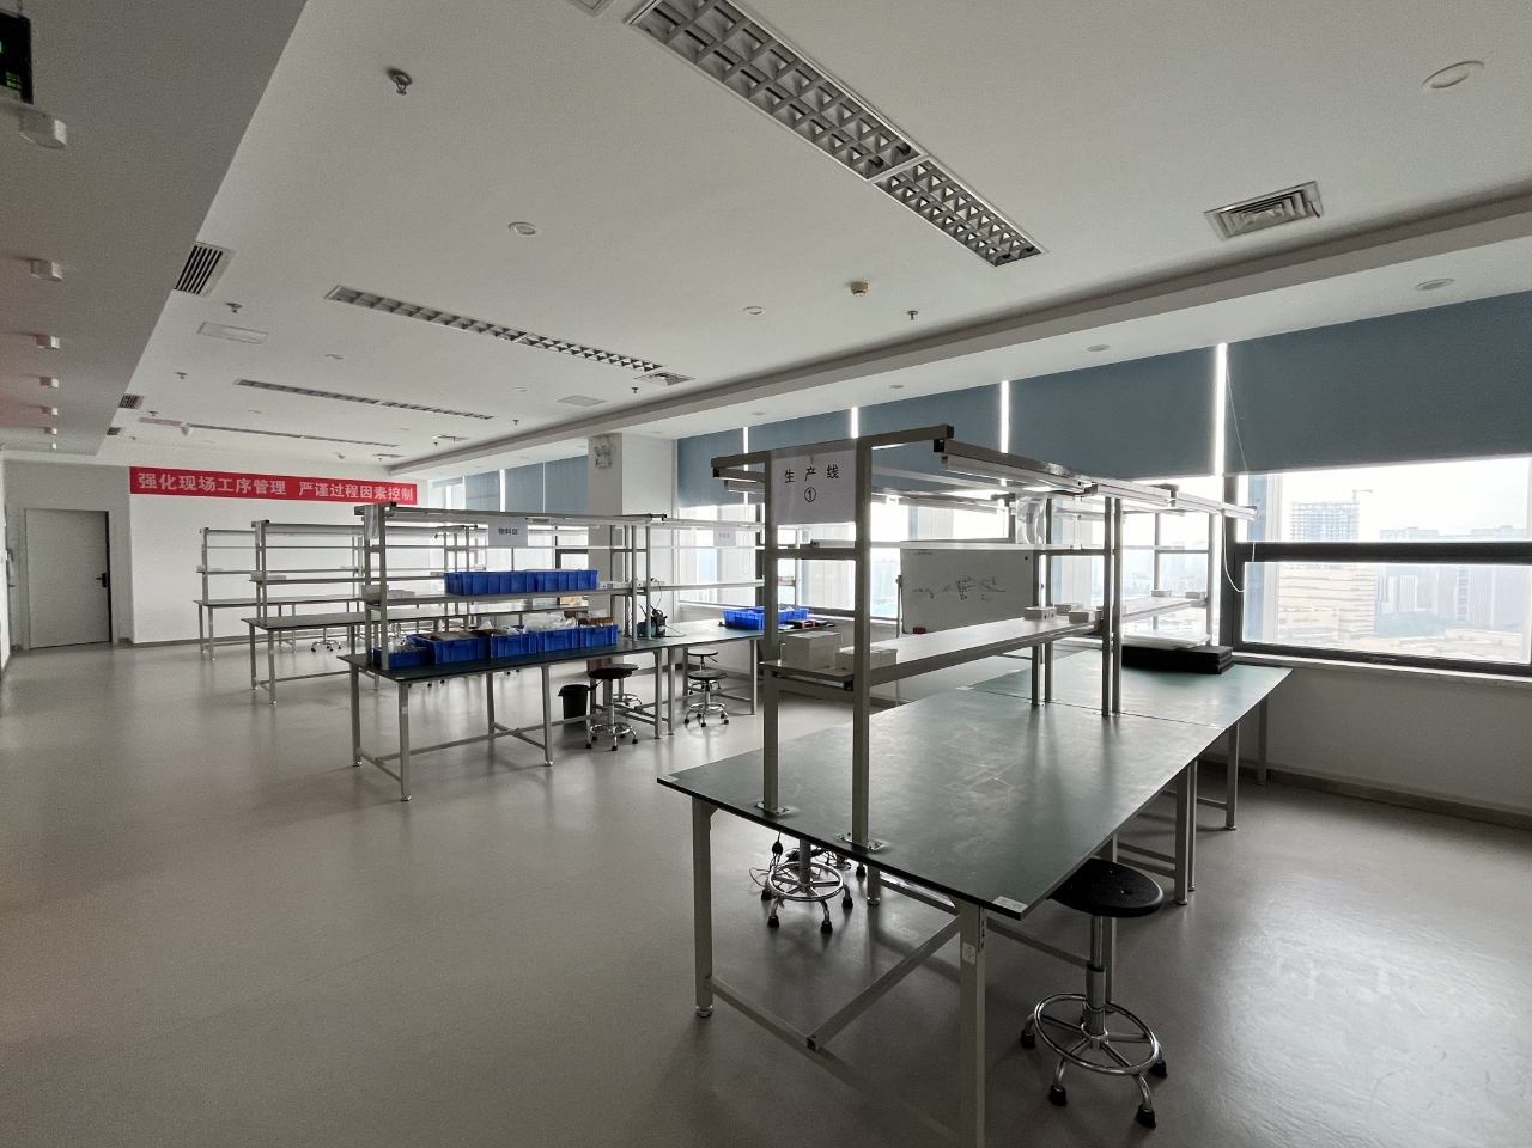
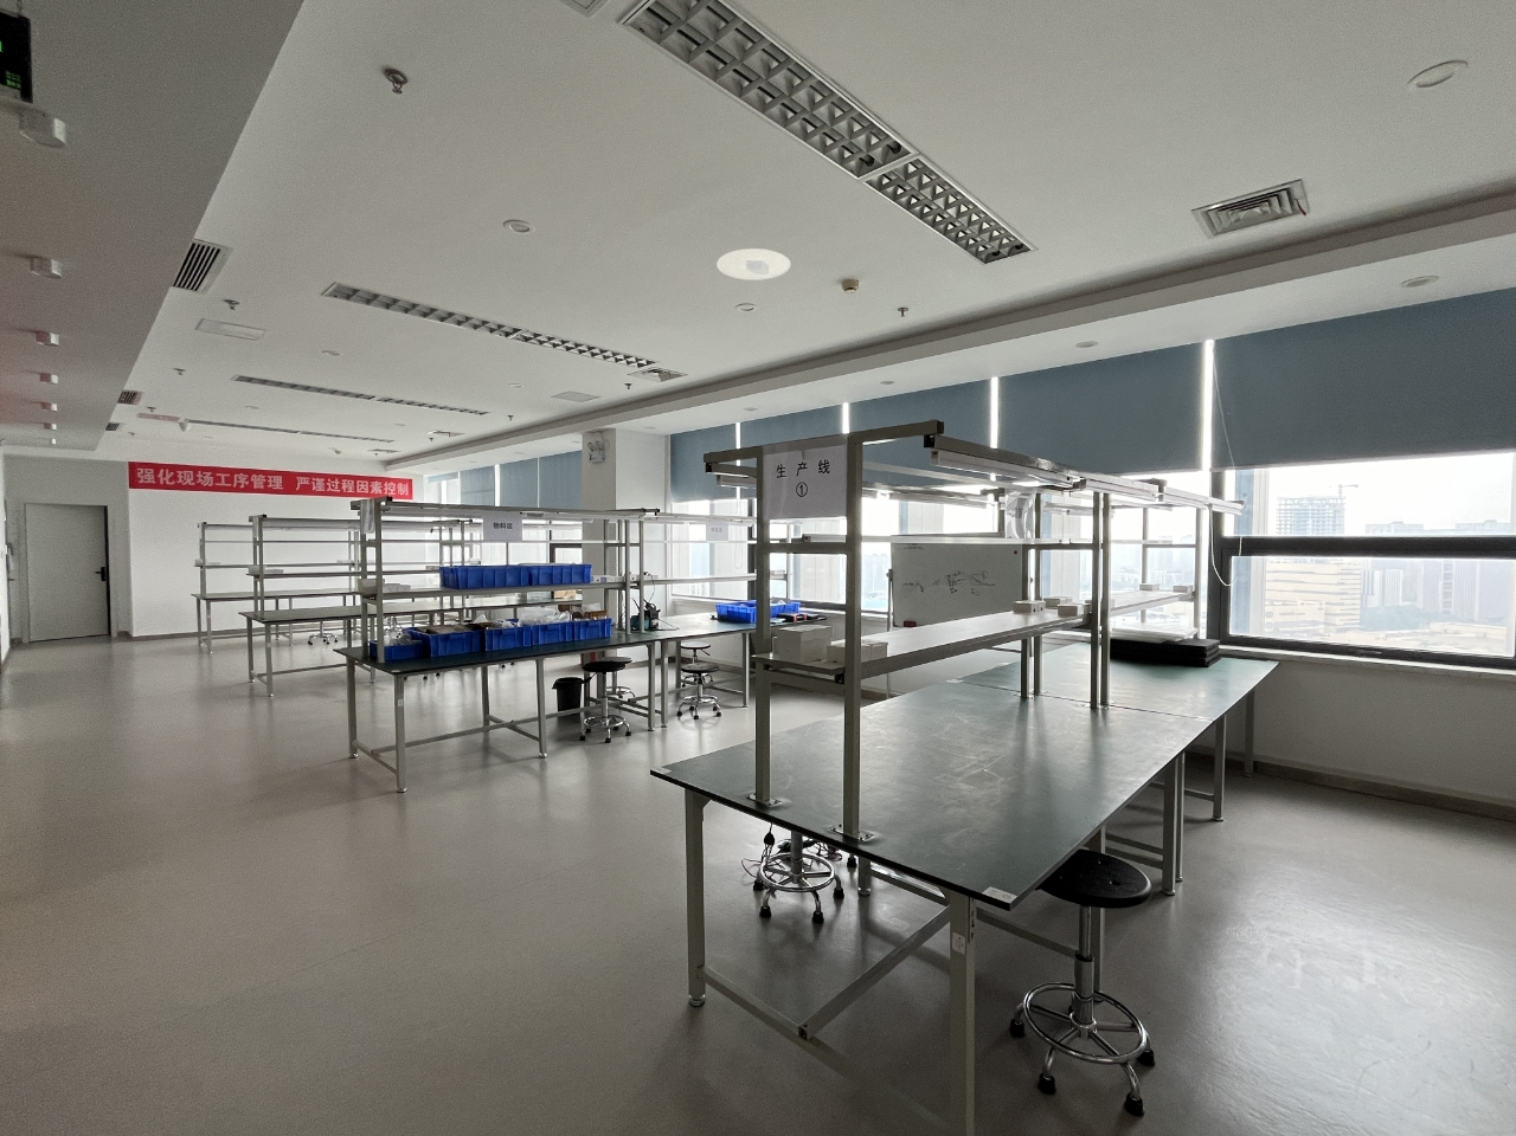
+ recessed light (753, 260)
